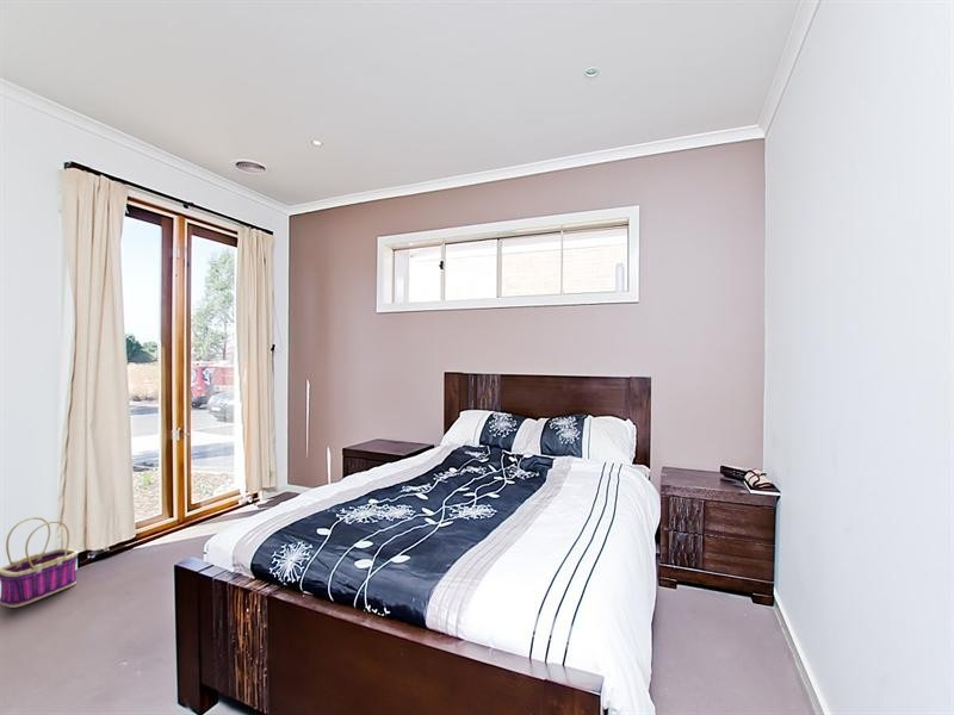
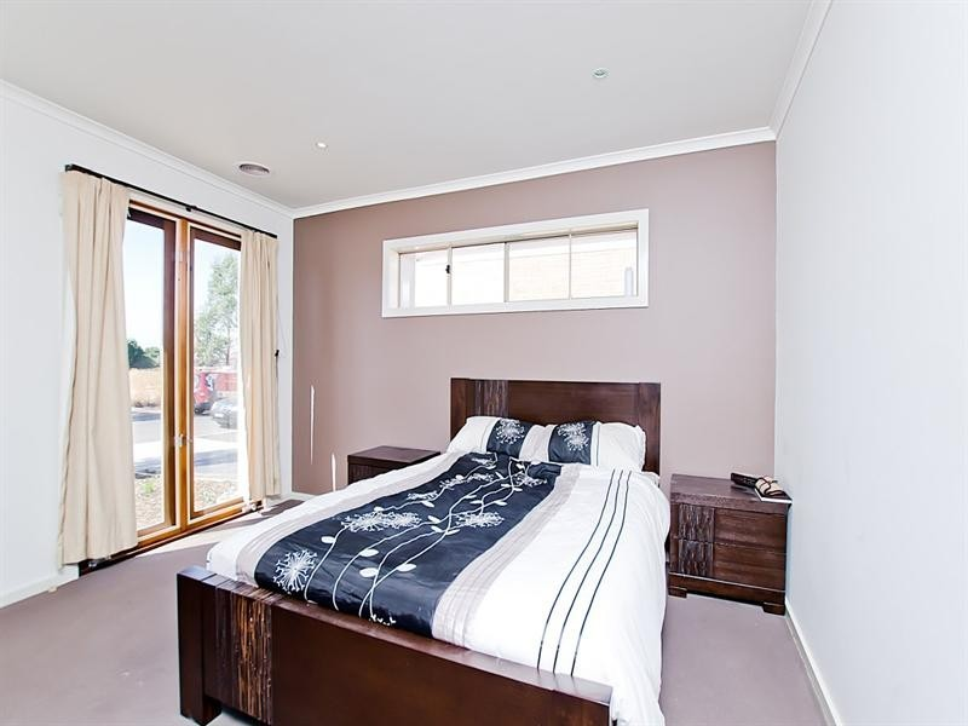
- basket (39, 557)
